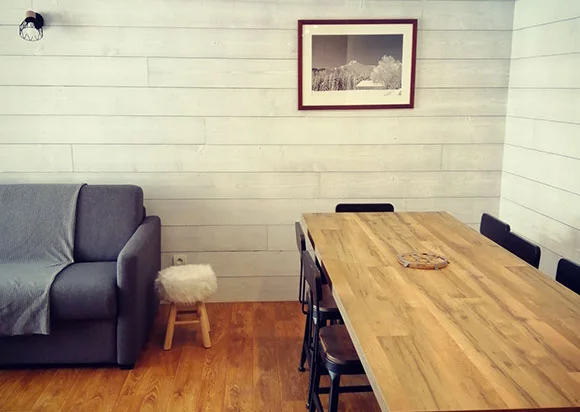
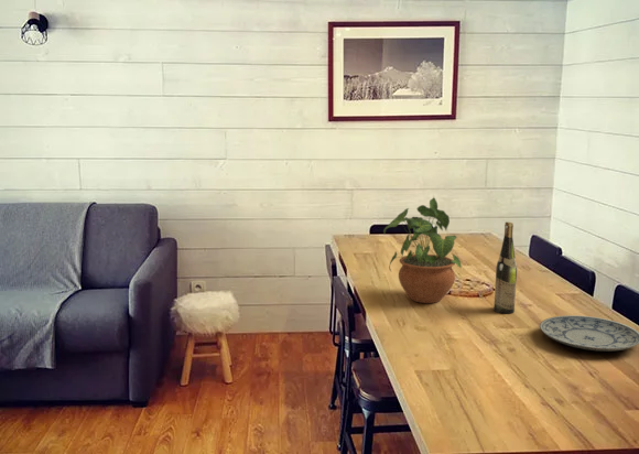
+ plate (588, 335)
+ potted plant (427, 248)
+ wine bottle (506, 267)
